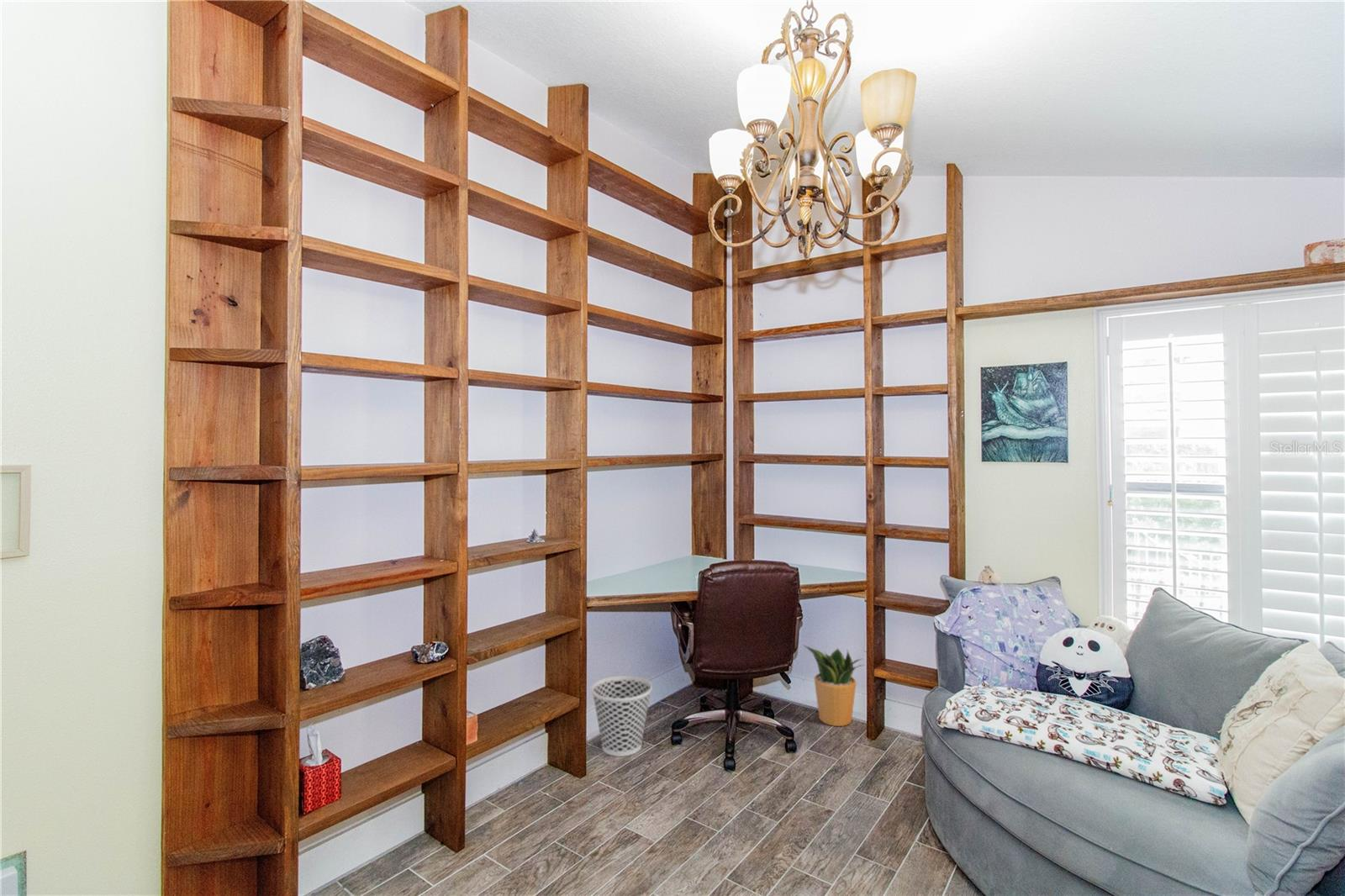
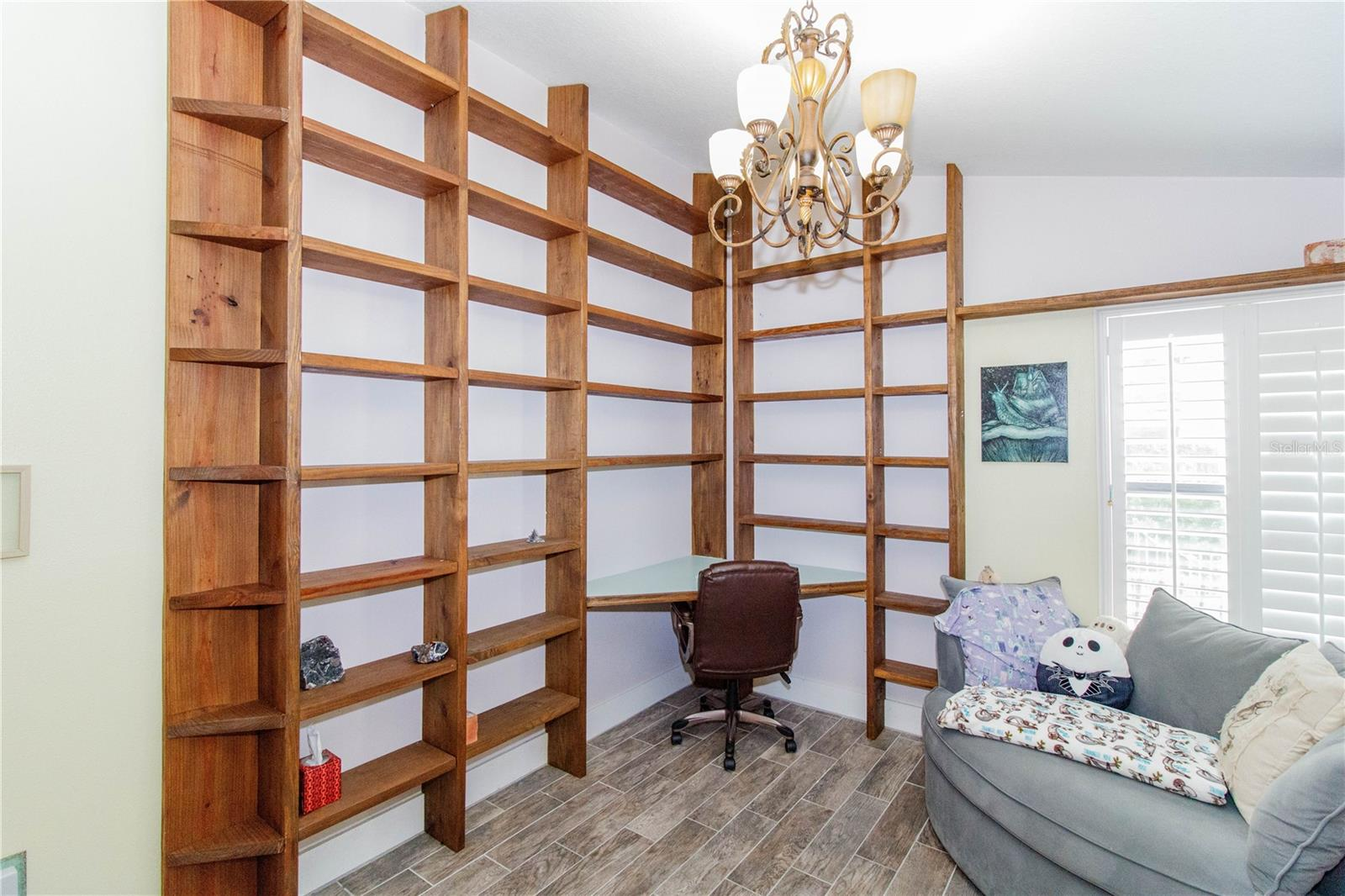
- potted plant (834, 685)
- wastebasket (621, 716)
